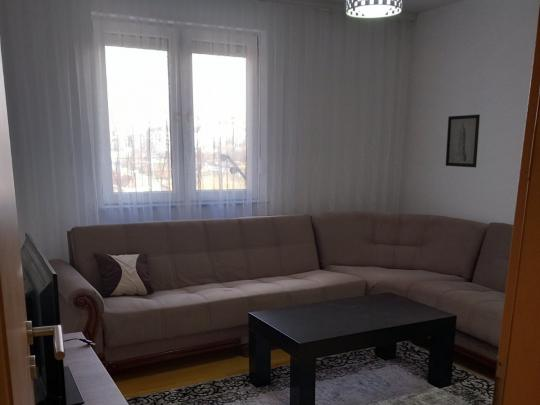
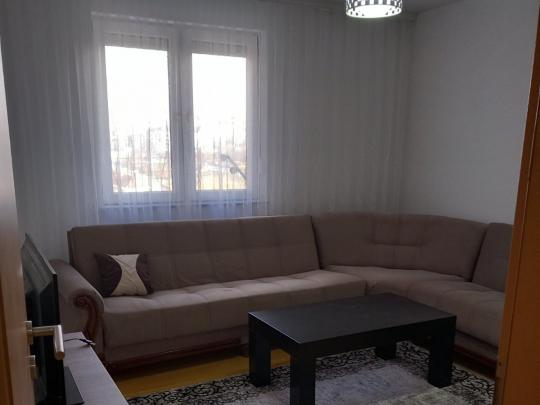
- wall art (461, 141)
